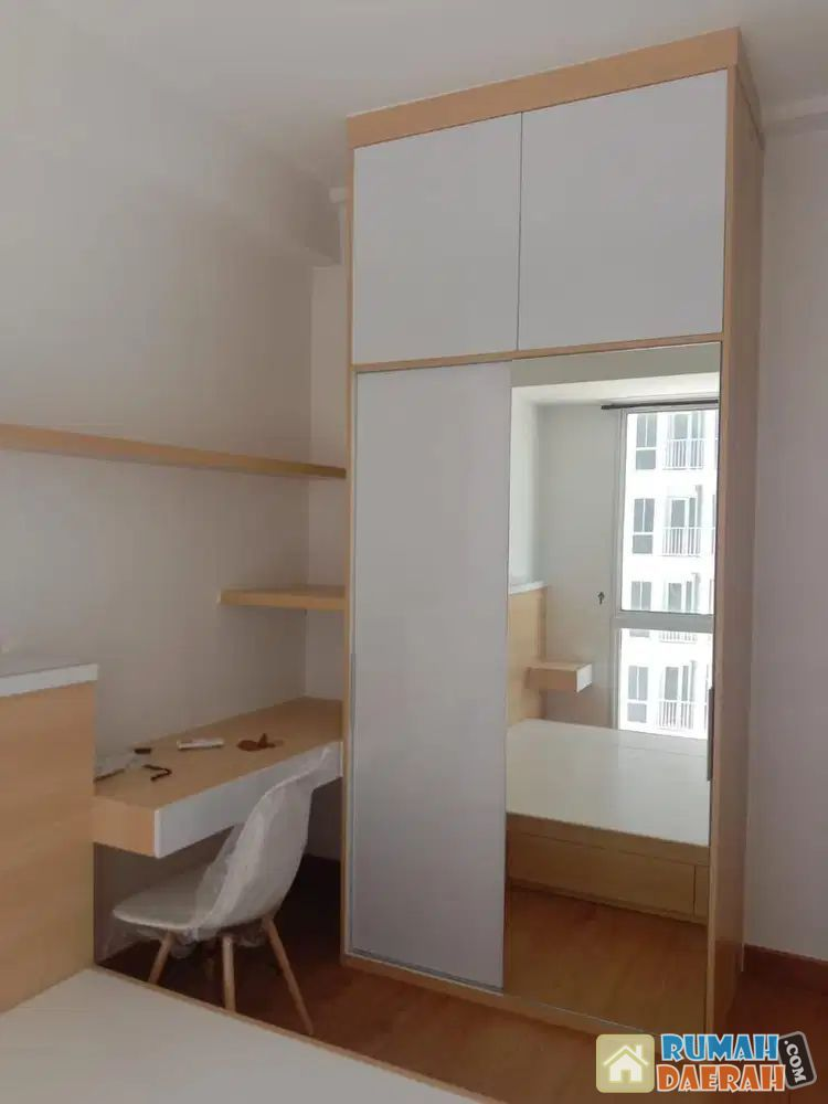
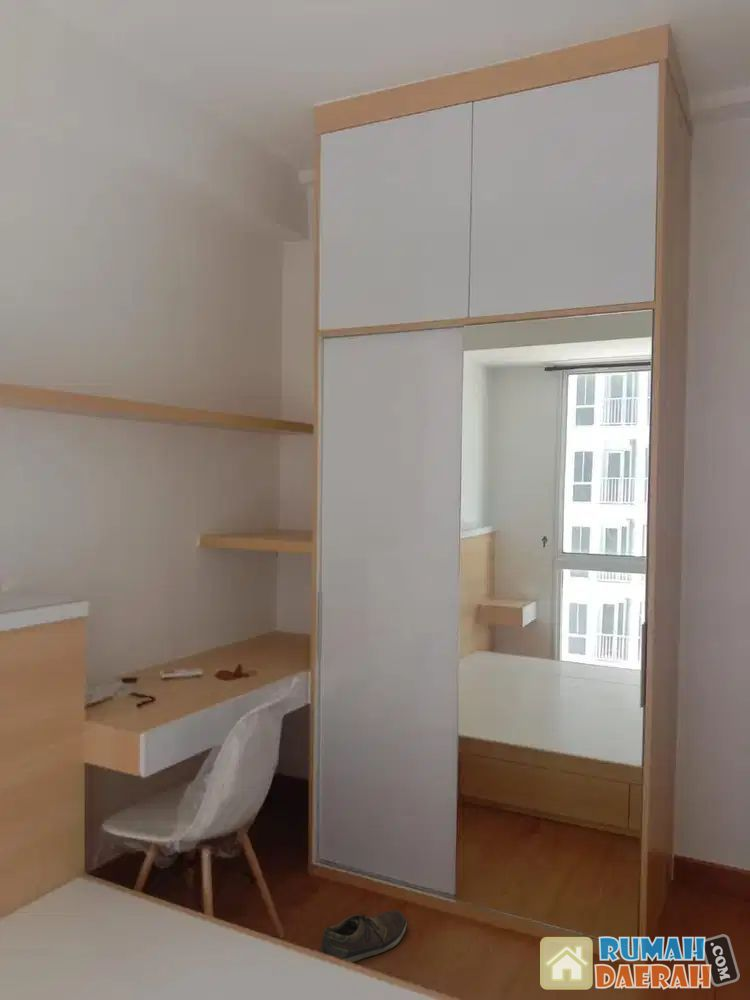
+ shoe (365, 929)
